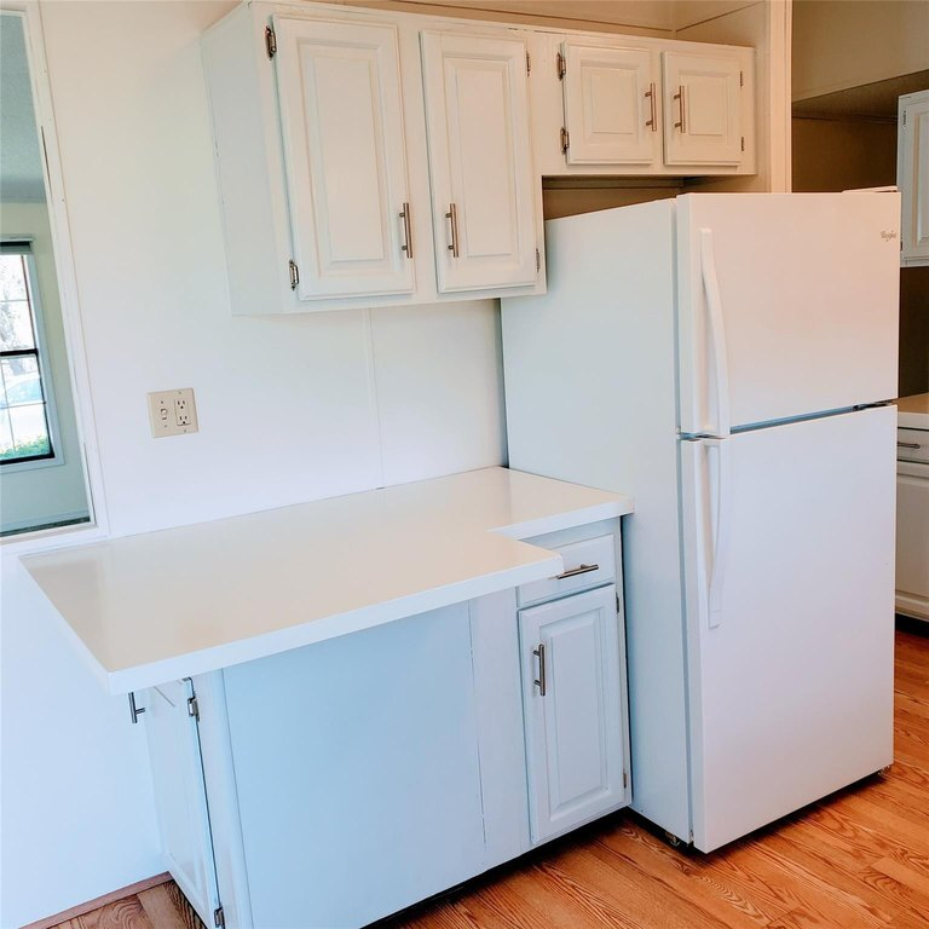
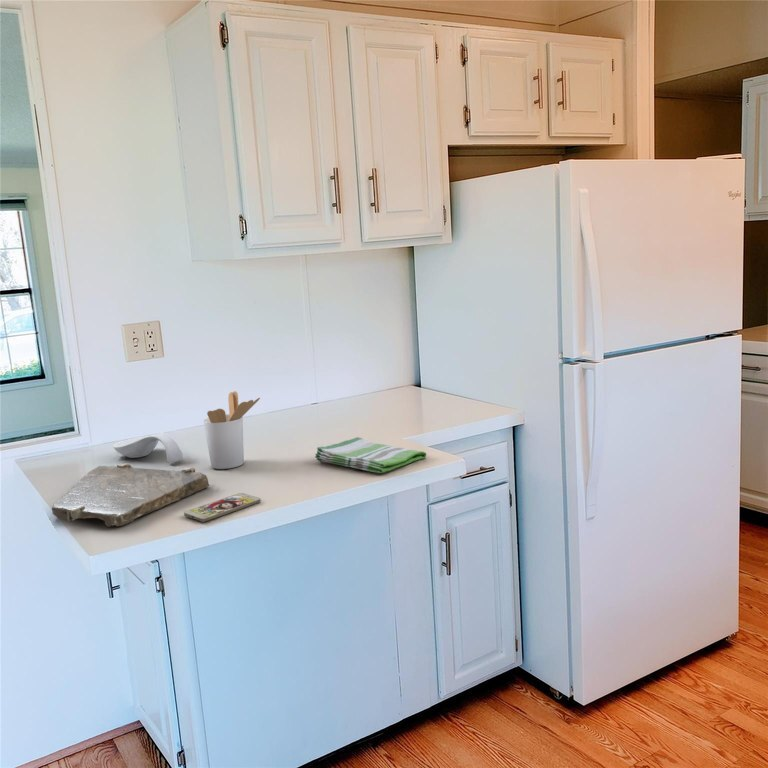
+ utensil holder (233, 430)
+ smartphone (223, 506)
+ dish towel (369, 452)
+ cutting board (111, 490)
+ spoon rest (148, 444)
